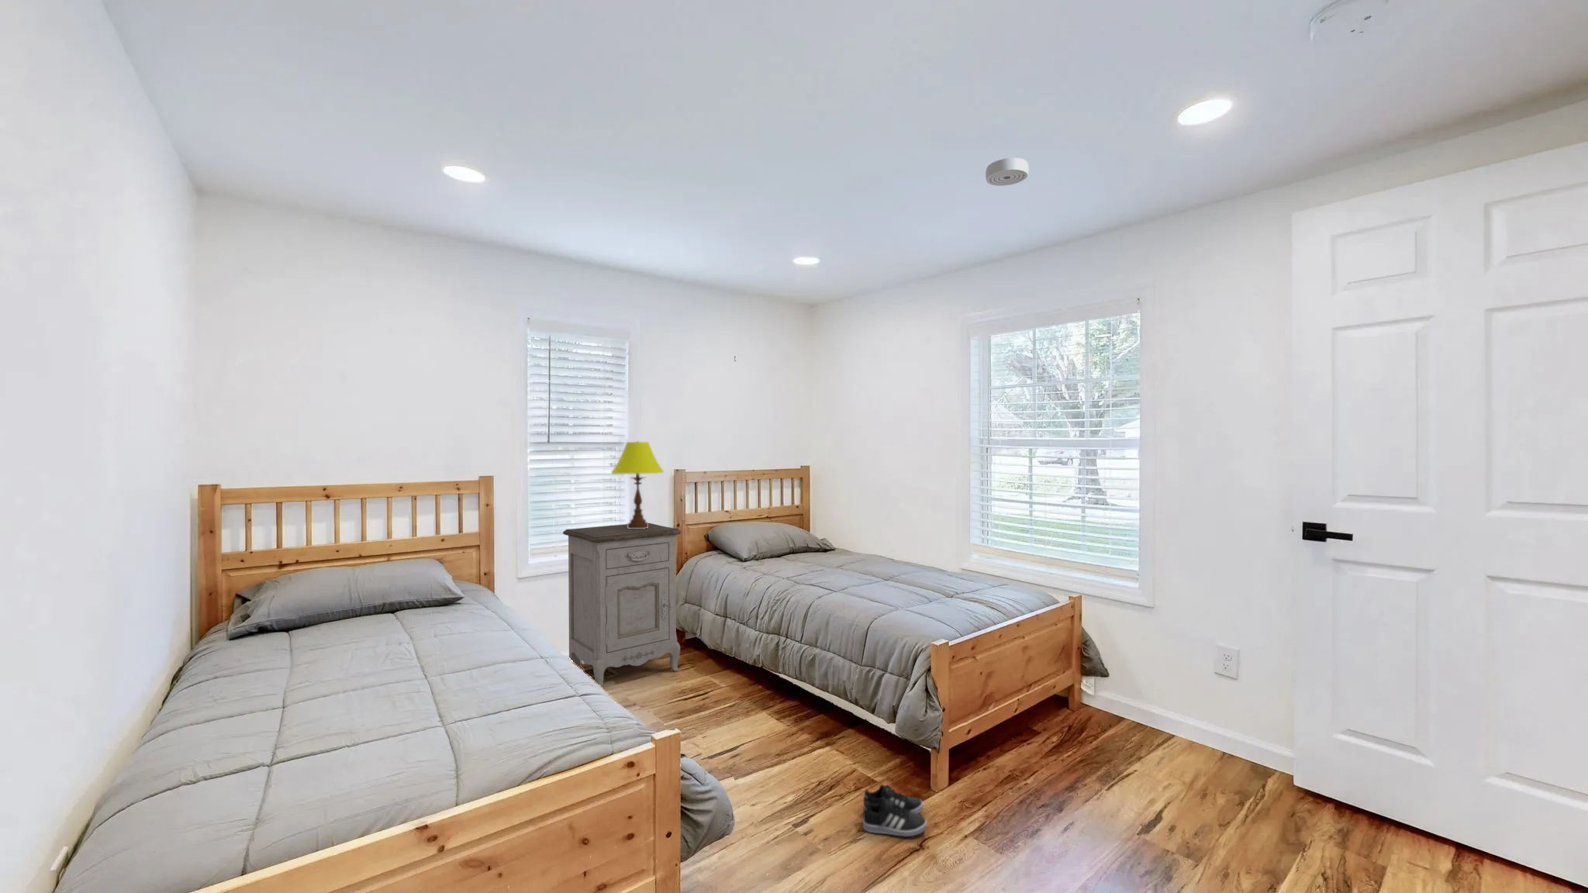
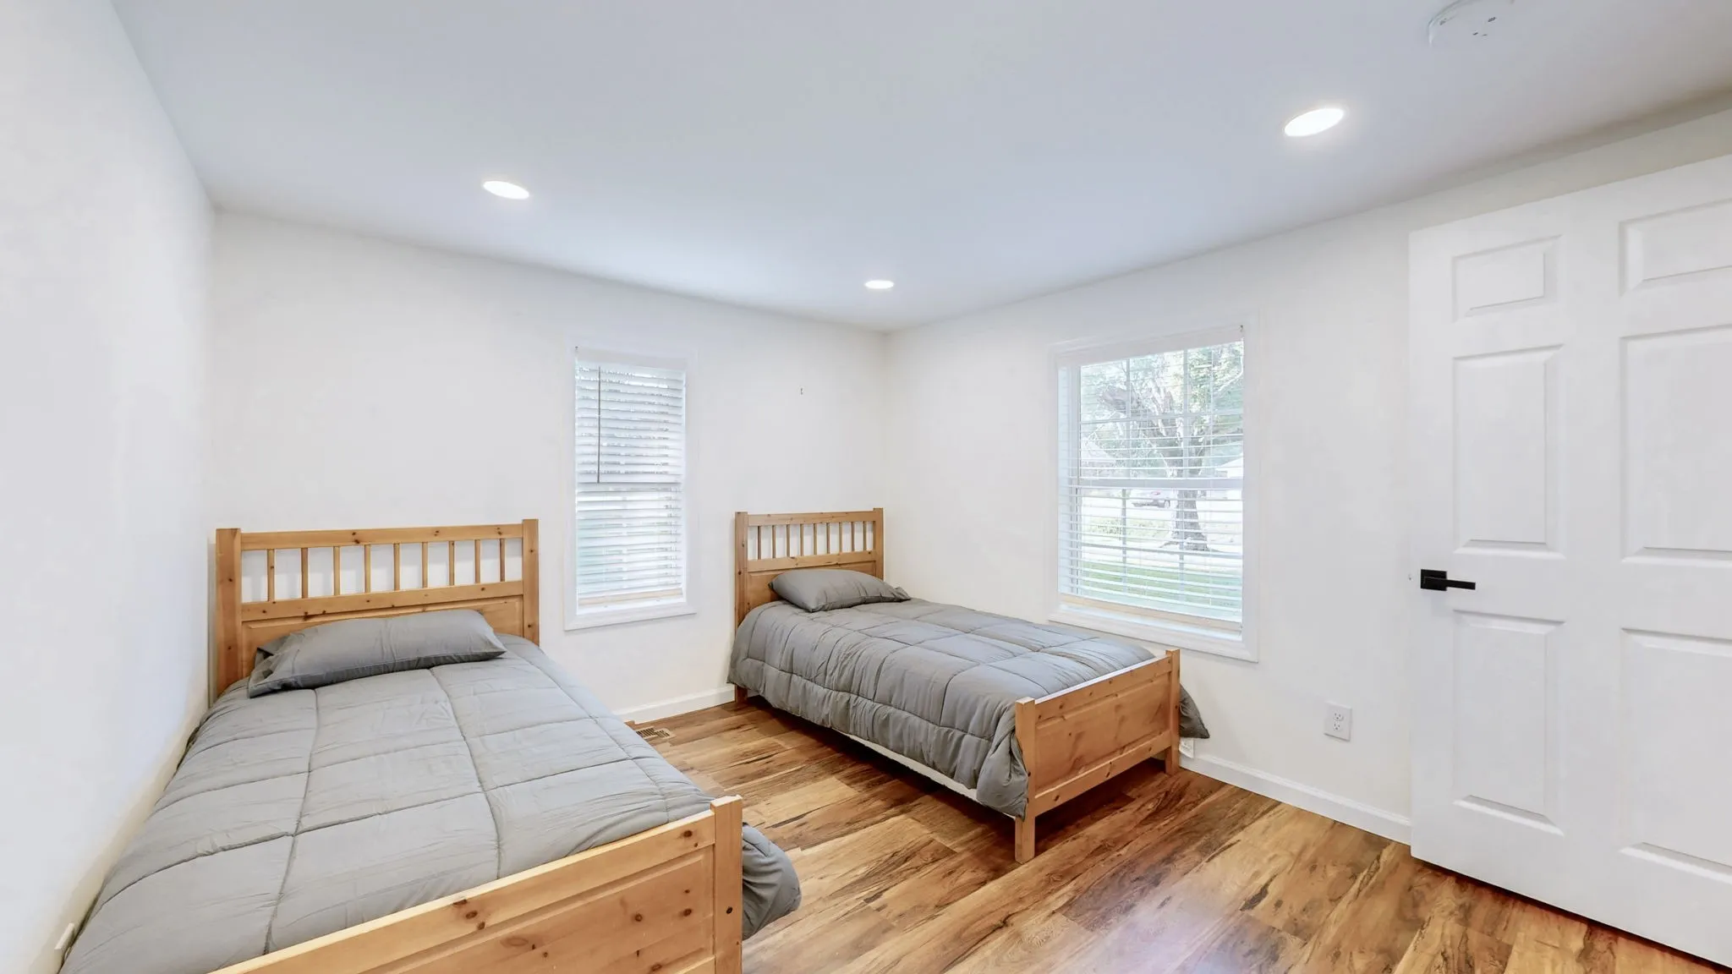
- shoe (897, 806)
- table lamp (637, 484)
- nightstand (626, 601)
- smoke detector (1007, 172)
